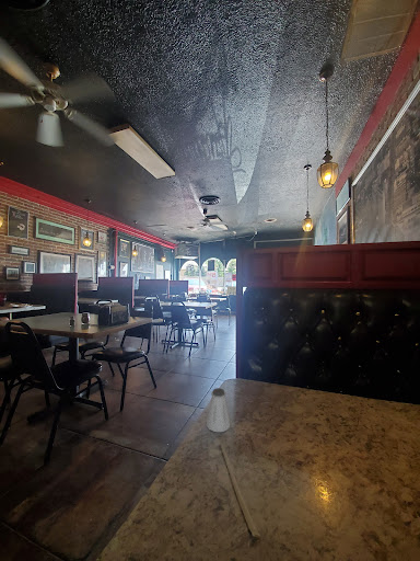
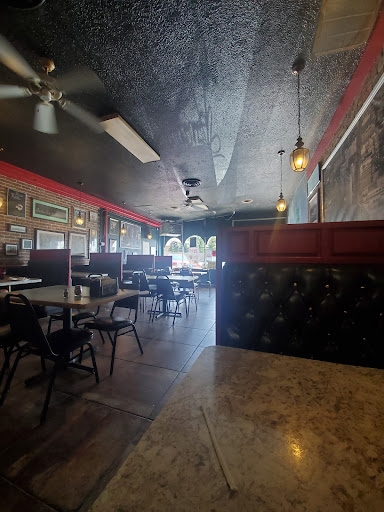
- saltshaker (218, 407)
